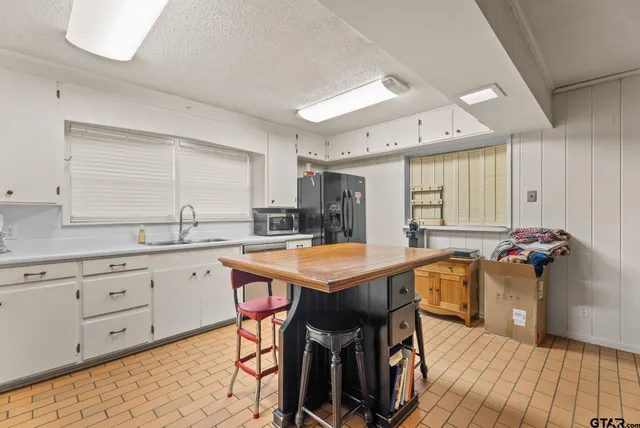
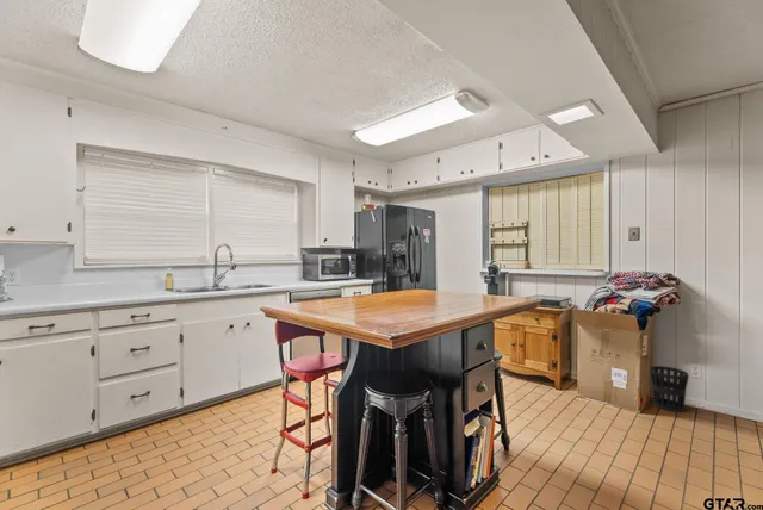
+ wastebasket (668, 388)
